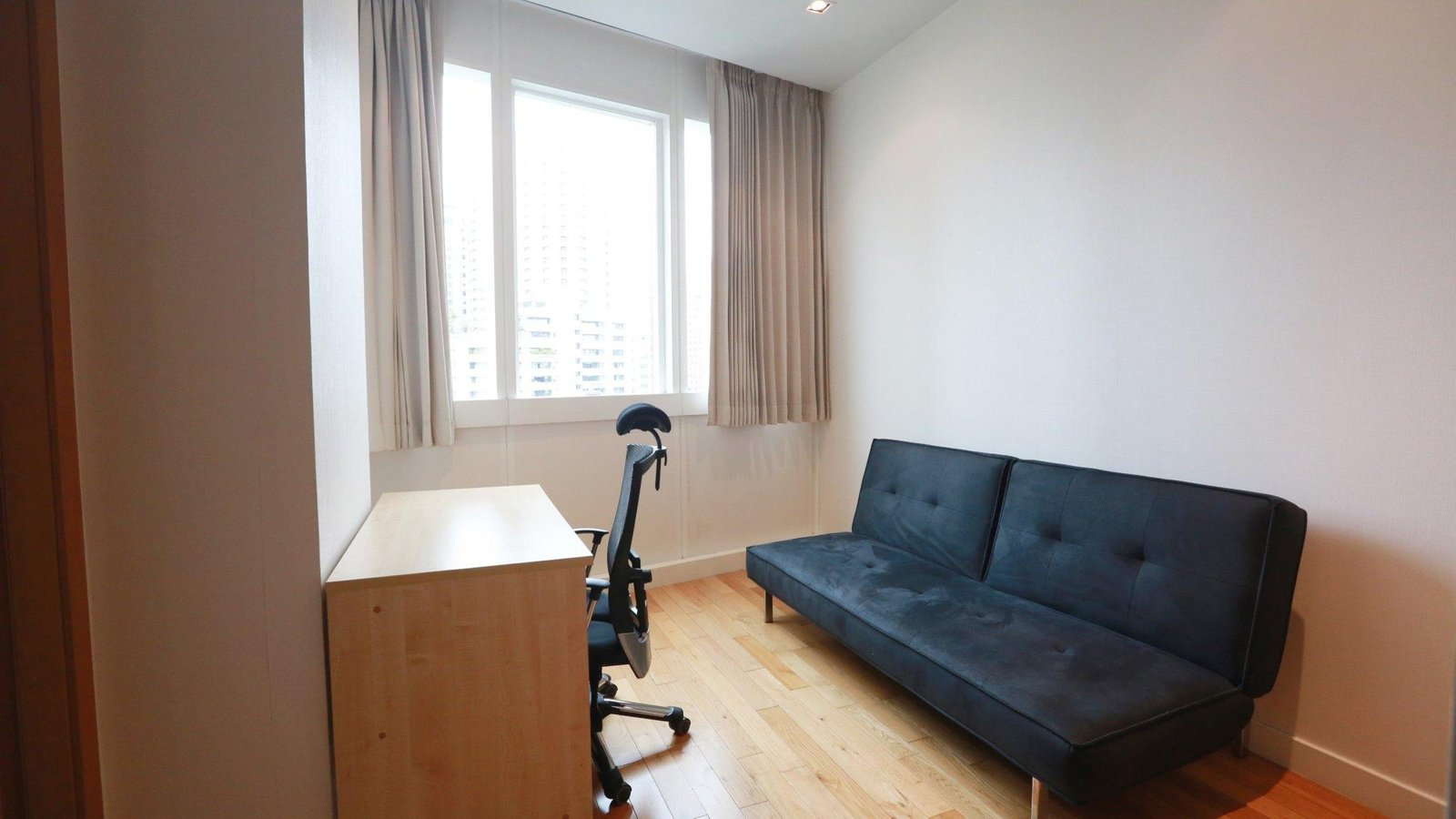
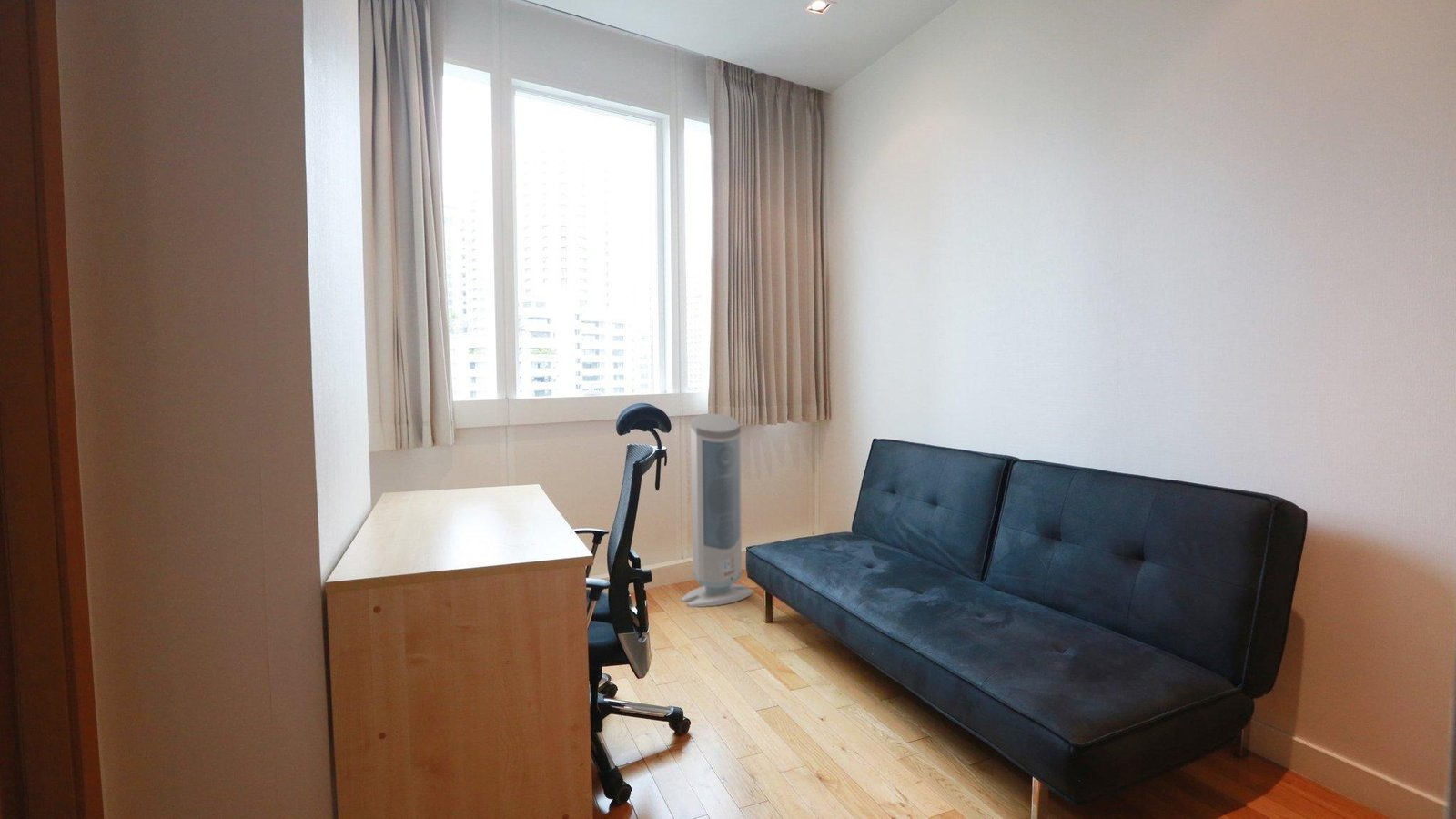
+ air purifier (716, 505)
